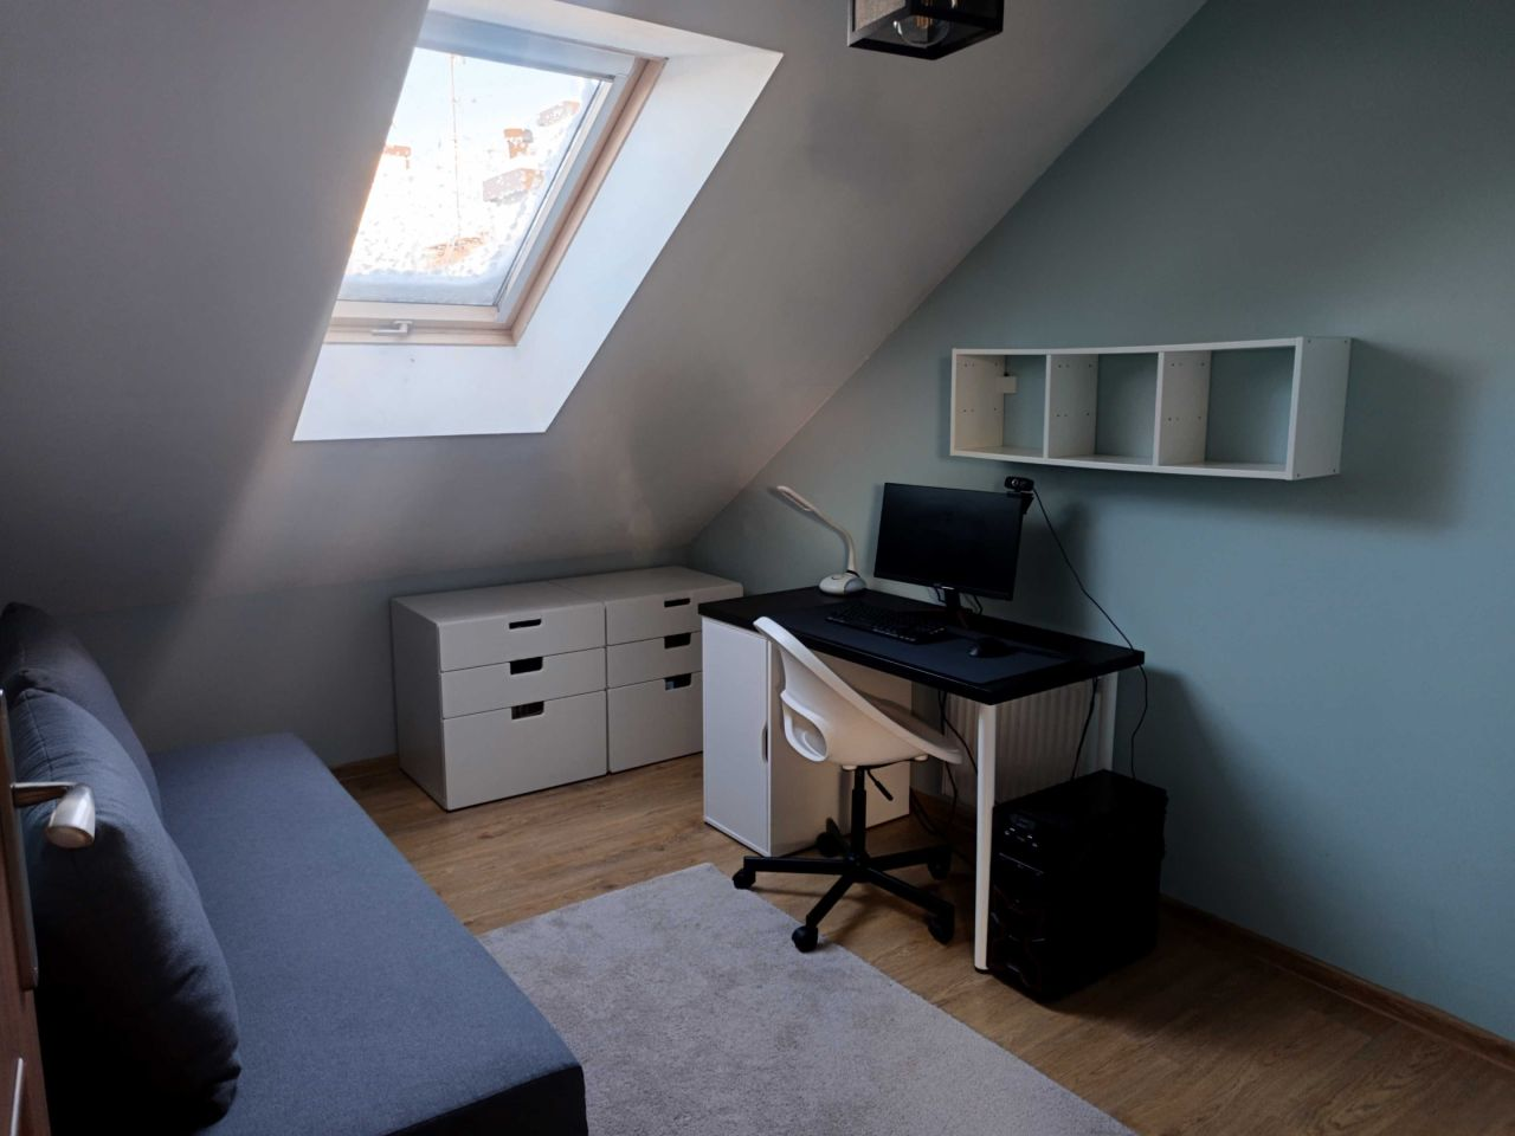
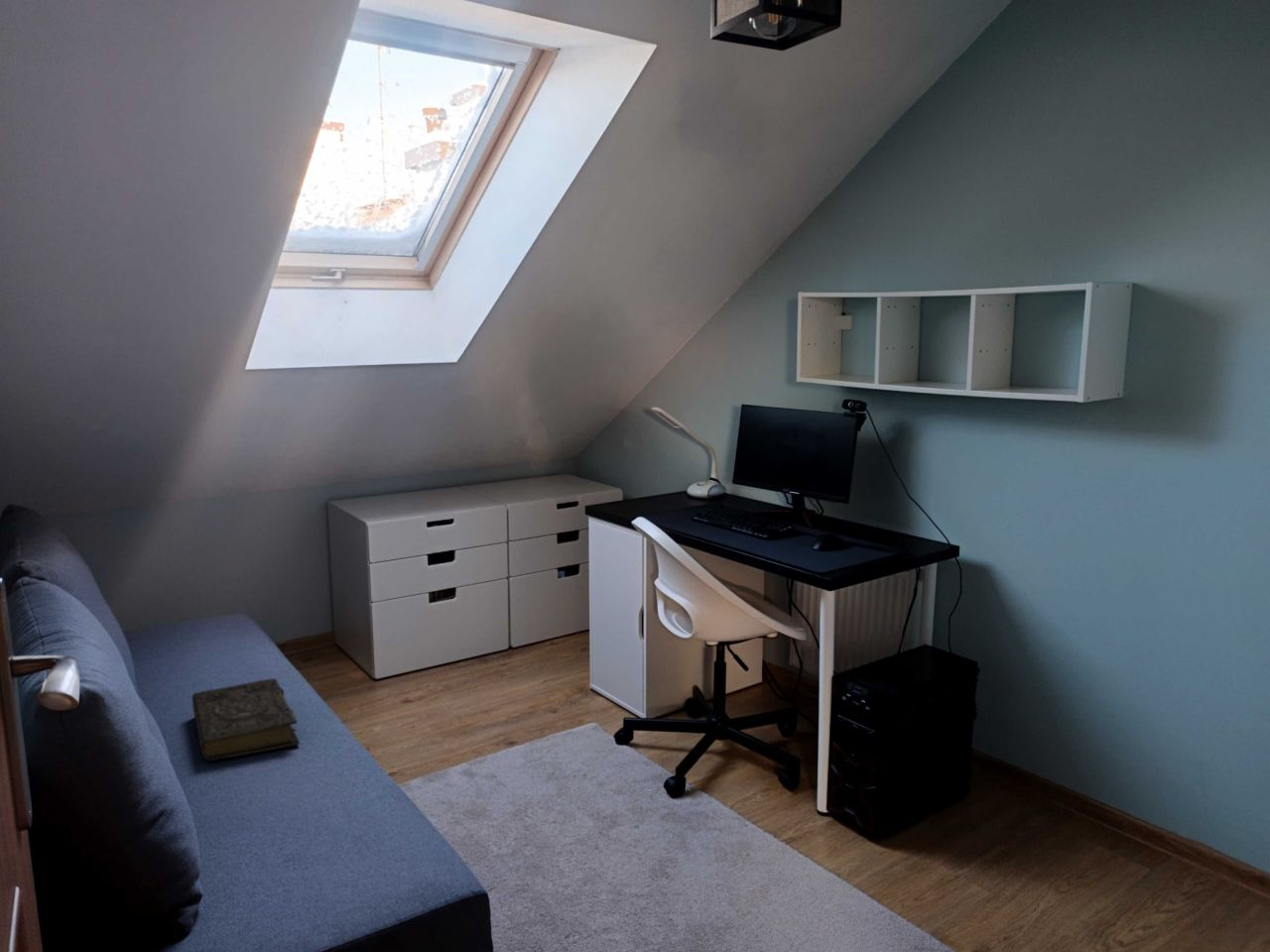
+ book (243, 717)
